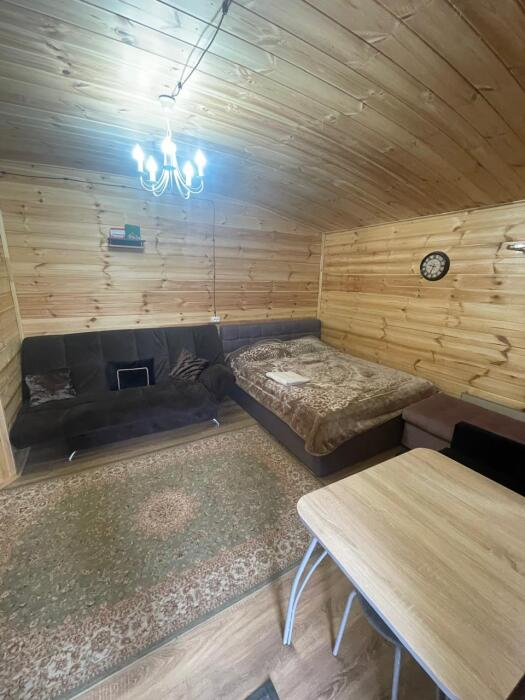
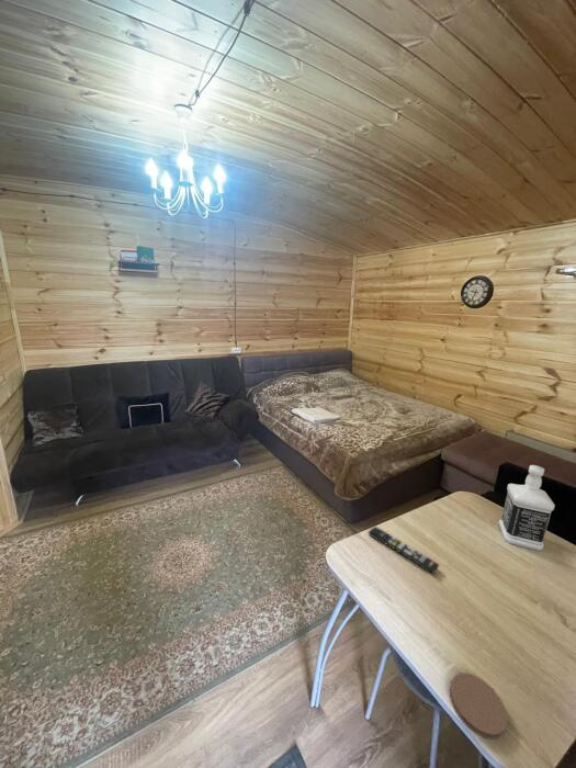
+ bottle (528, 502)
+ remote control (400, 547)
+ coaster (477, 703)
